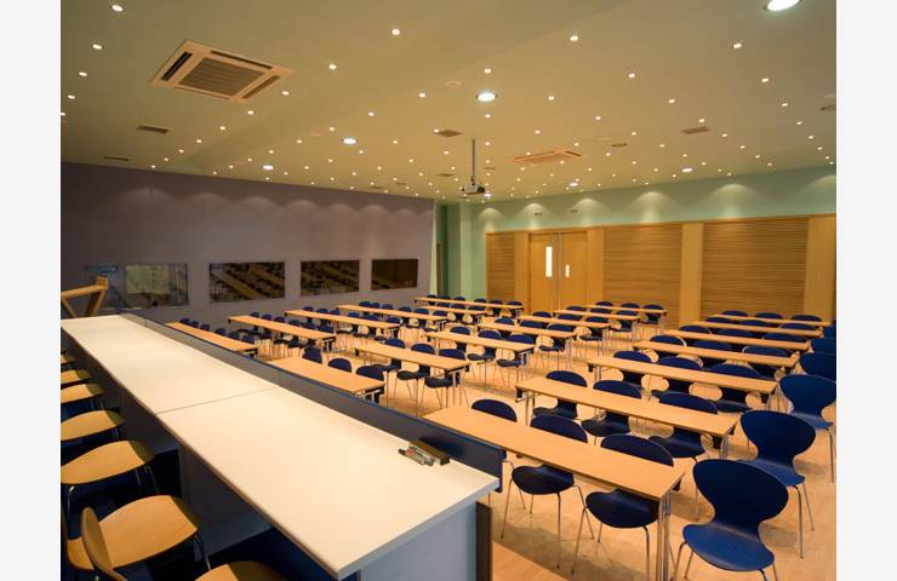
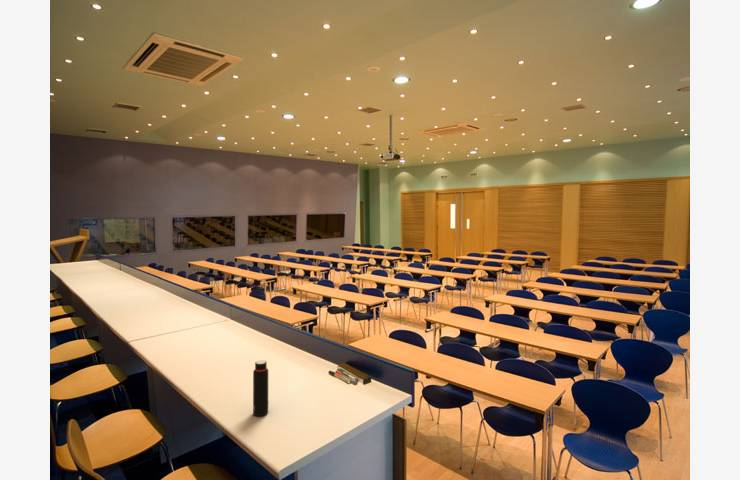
+ water bottle (260, 387)
